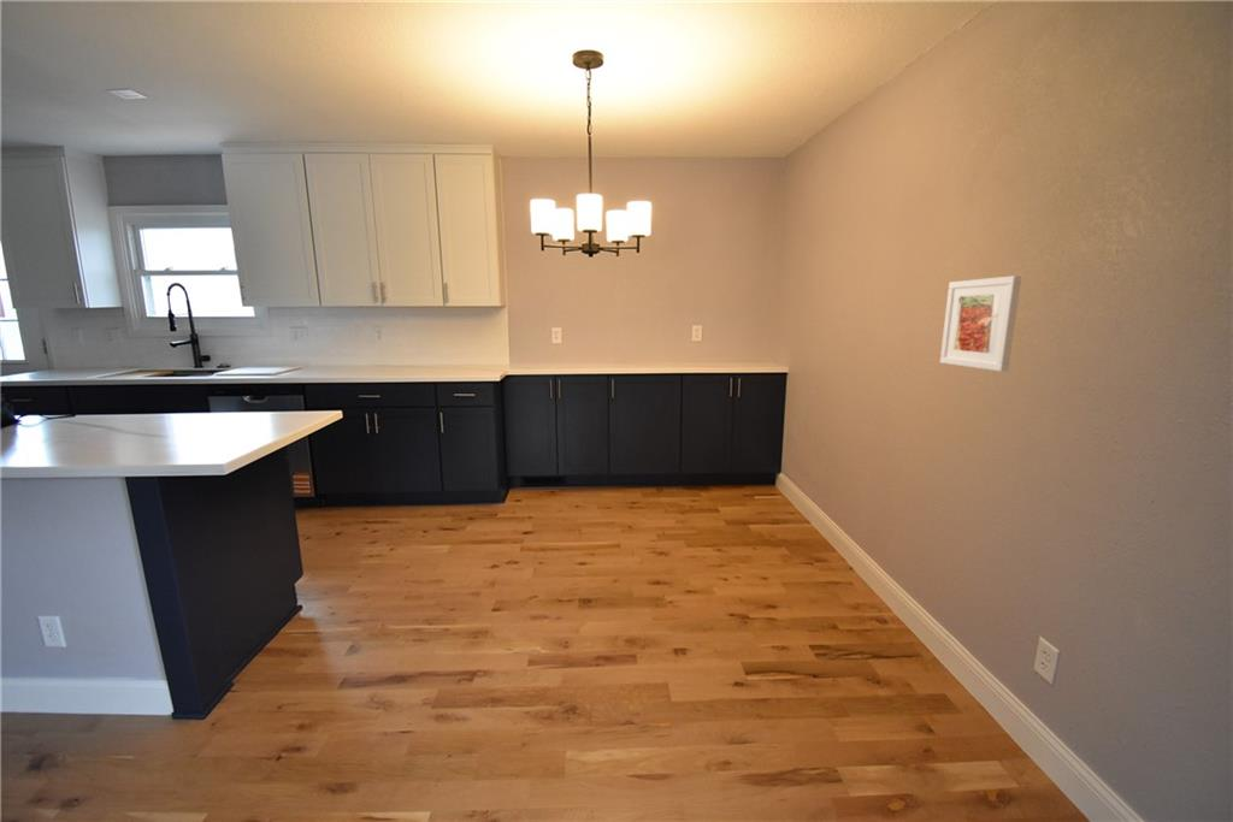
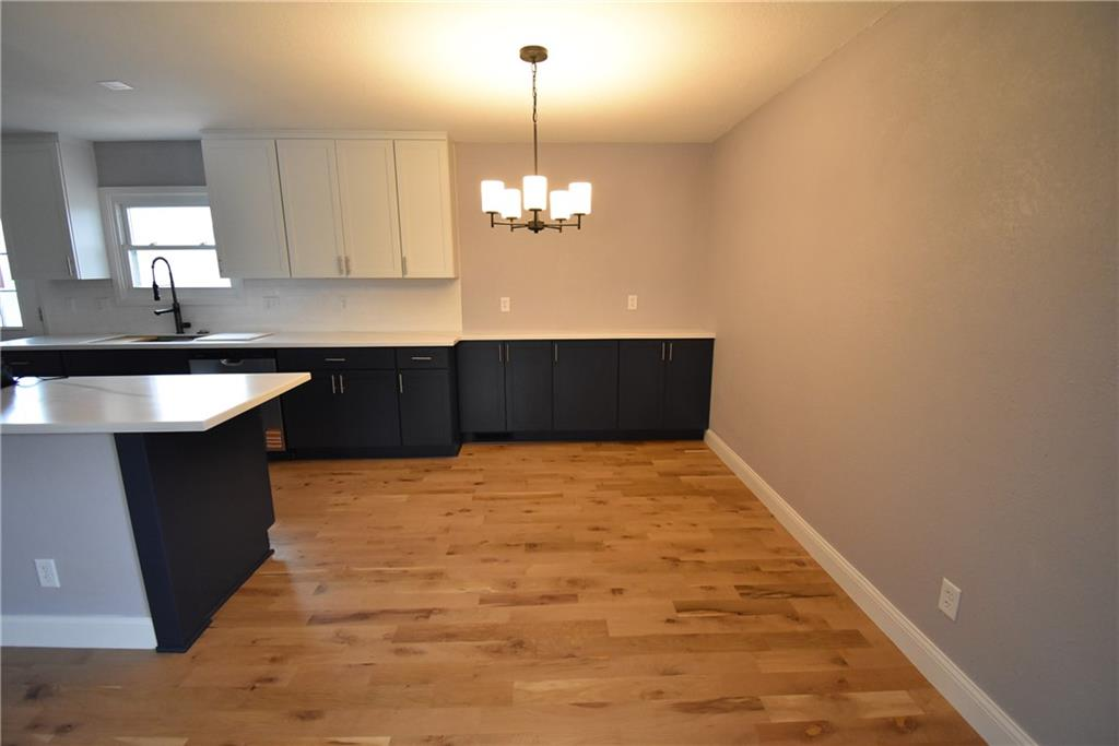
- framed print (977, 324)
